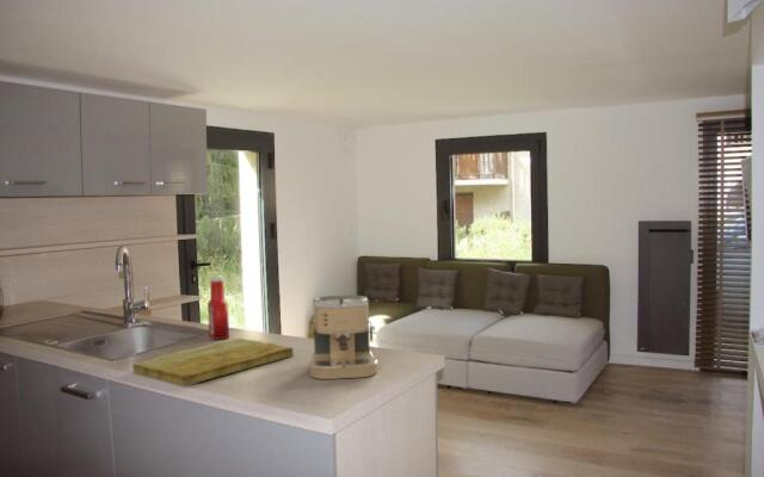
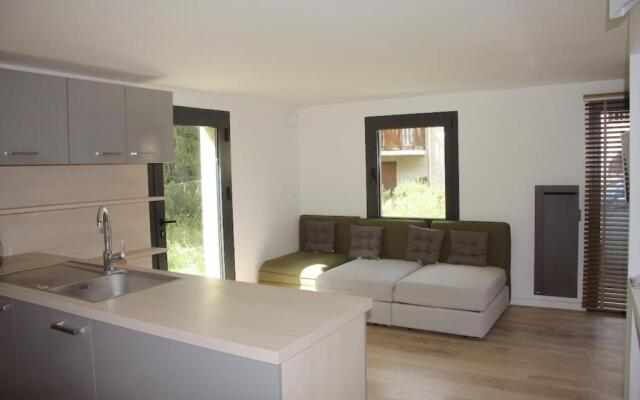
- cutting board (216, 358)
- coffee maker (341, 334)
- soap bottle (217, 306)
